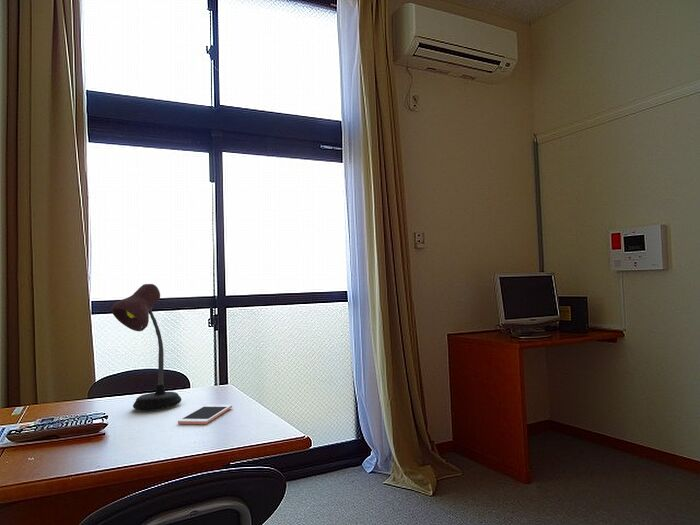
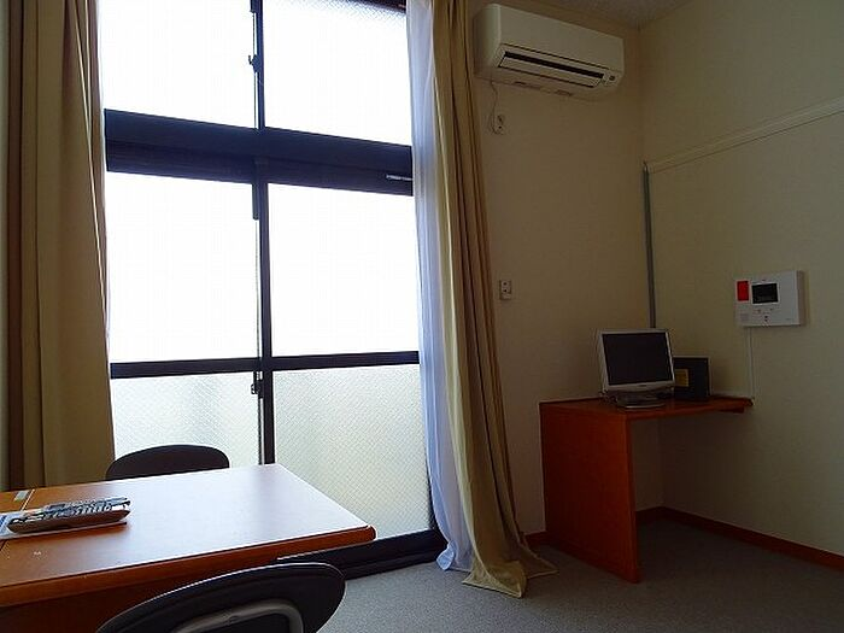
- desk lamp (158, 344)
- cell phone (206, 413)
